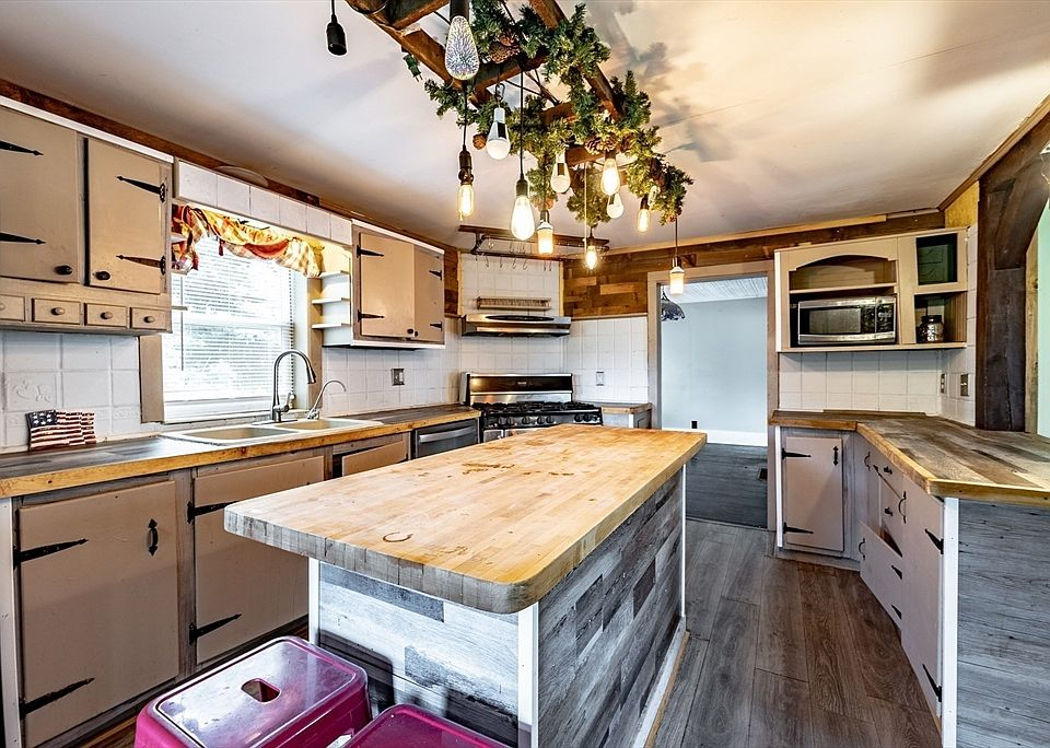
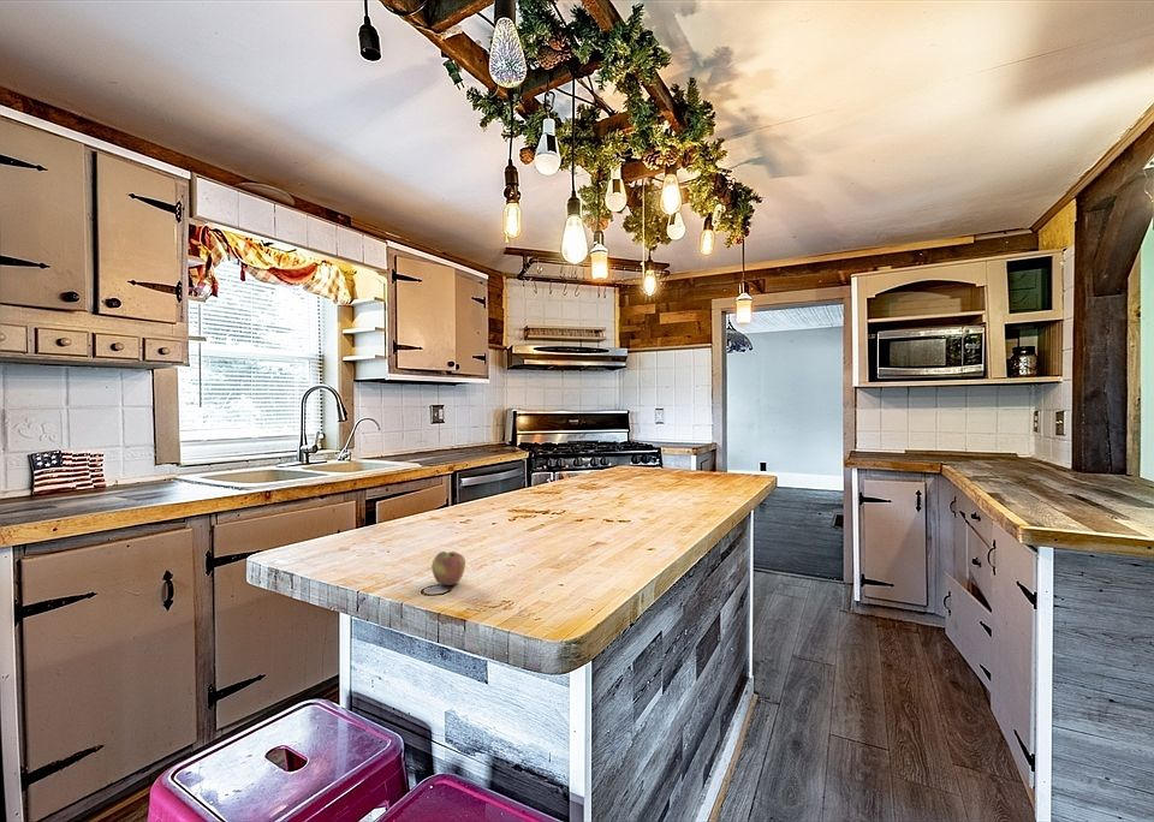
+ apple (447, 567)
